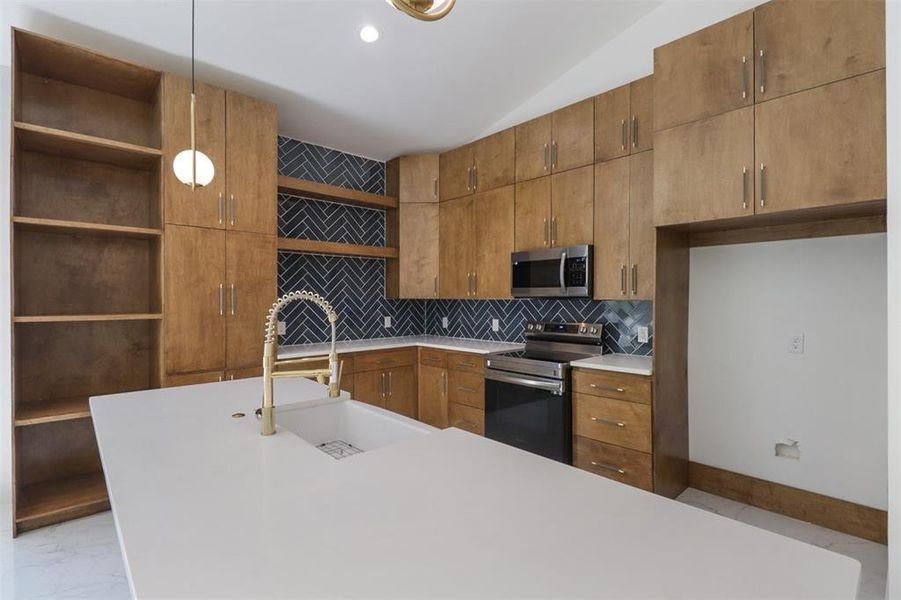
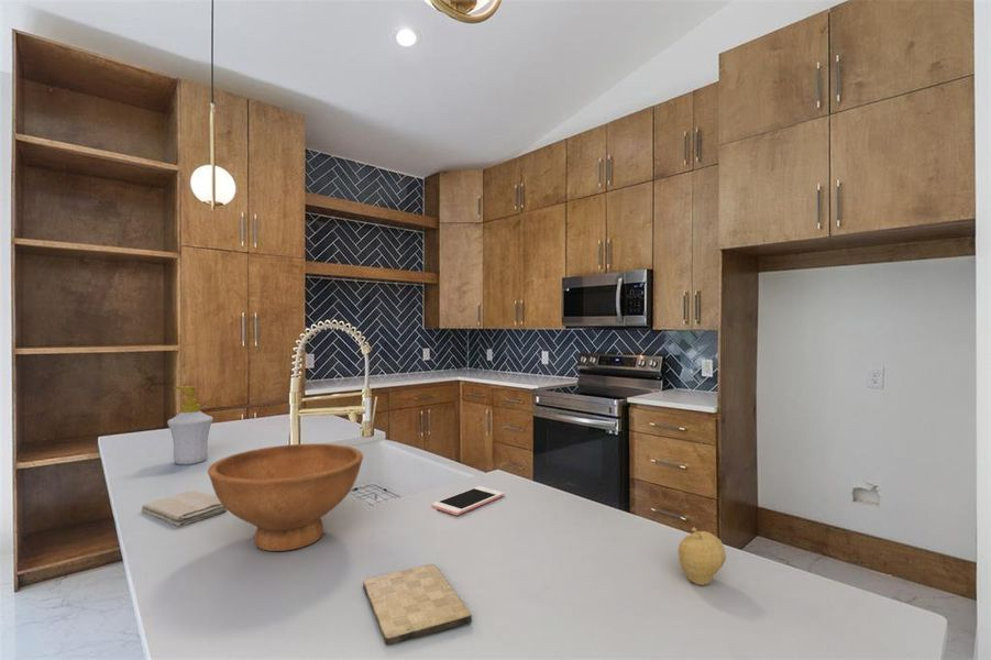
+ soap bottle (190, 424)
+ cutting board (414, 598)
+ bowl (289, 498)
+ cell phone (469, 499)
+ fruit (701, 552)
+ washcloth (185, 506)
